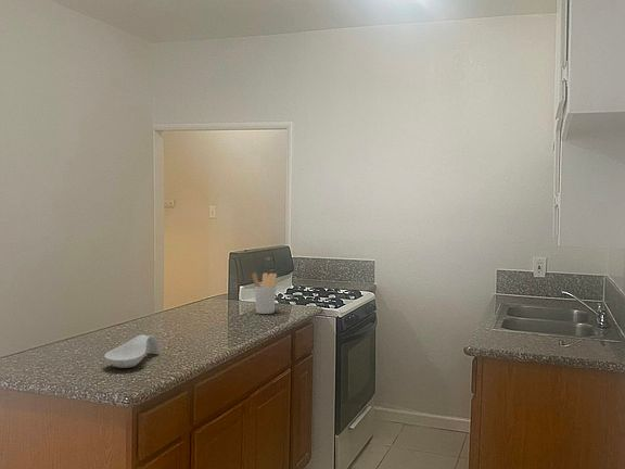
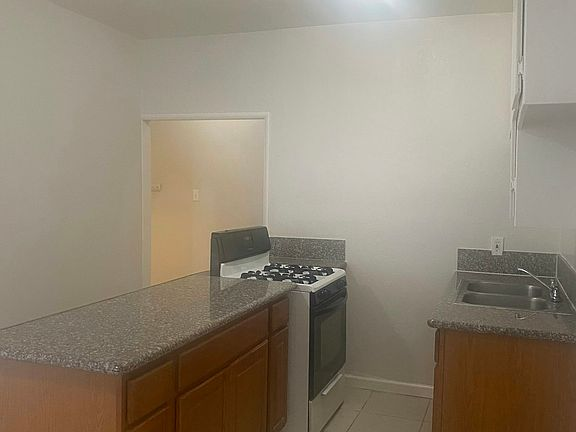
- spoon rest (135, 350)
- utensil holder (266, 292)
